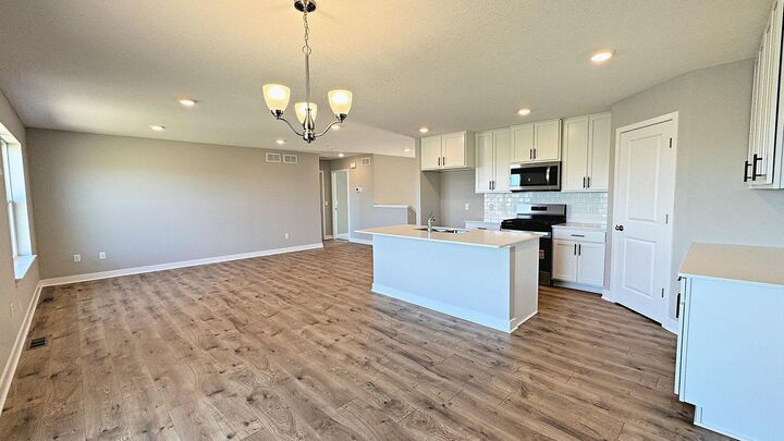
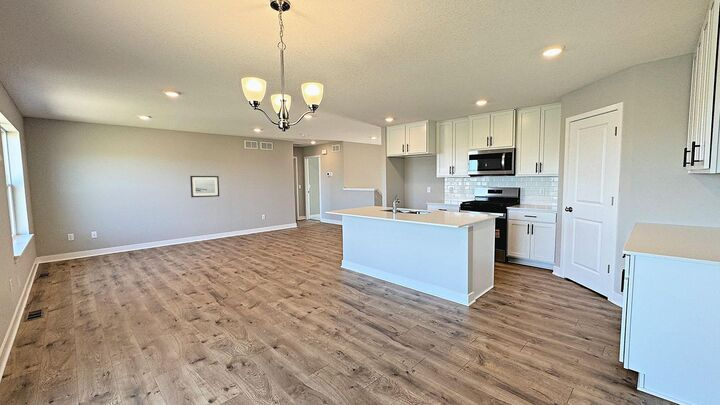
+ wall art (205, 186)
